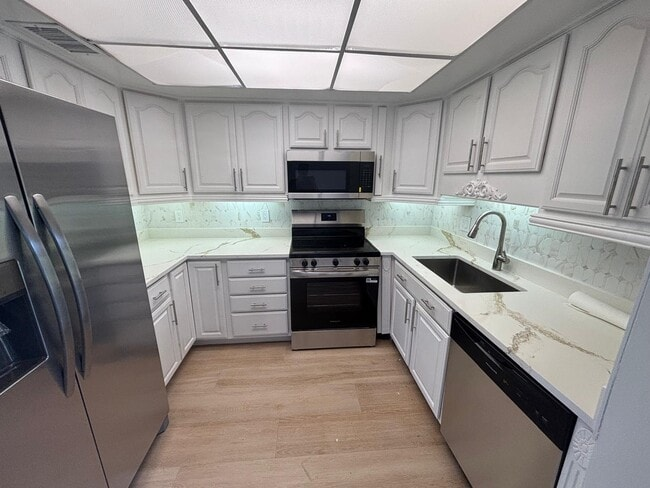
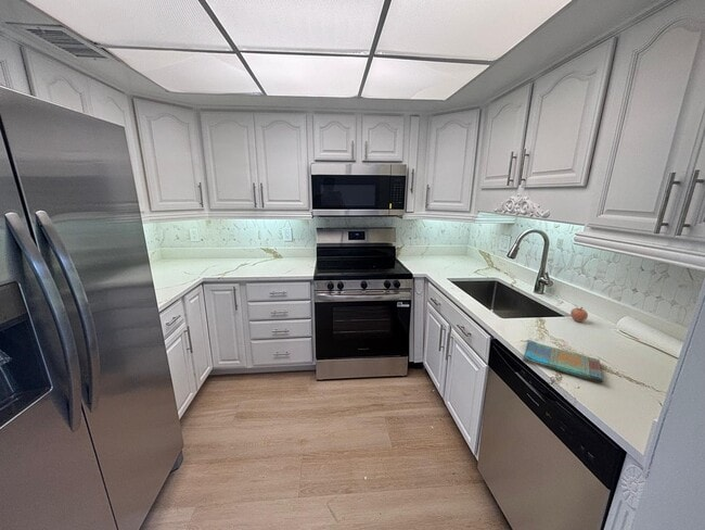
+ dish towel (561, 358)
+ fruit (578, 313)
